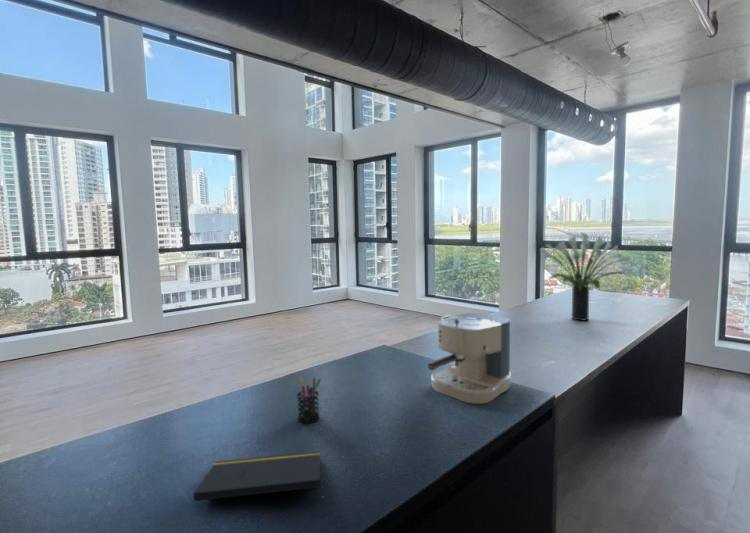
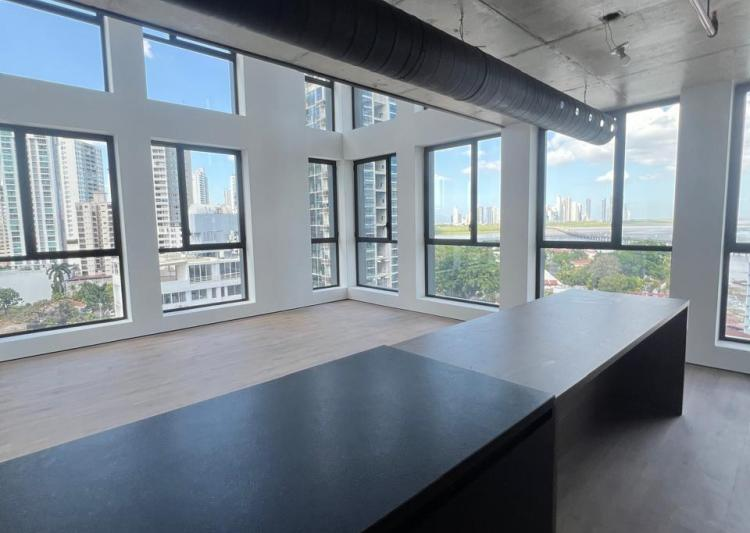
- pen holder (310, 396)
- notepad (263, 473)
- coffee maker (466, 353)
- potted plant (584, 276)
